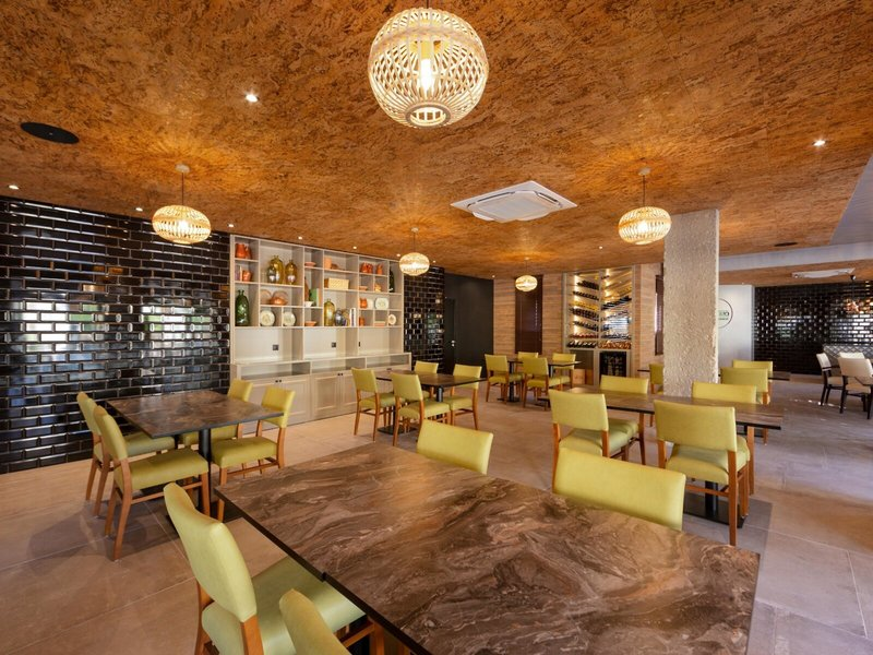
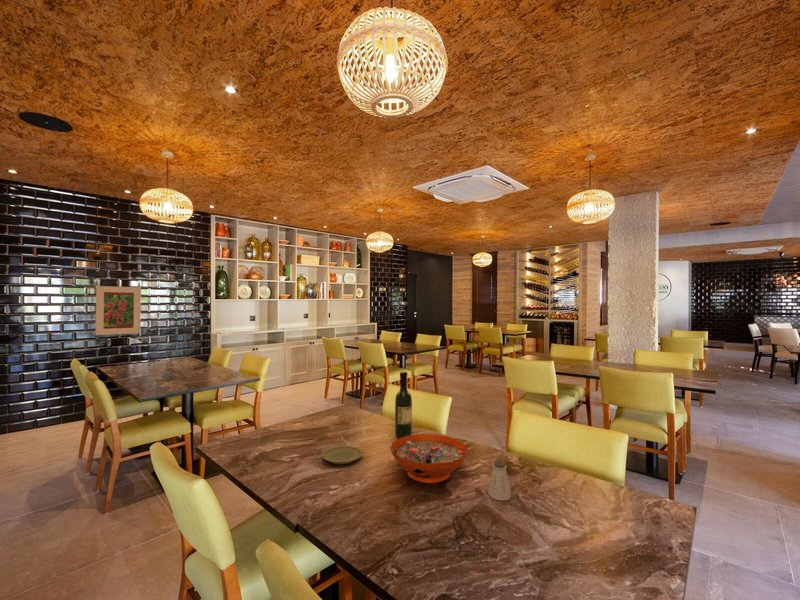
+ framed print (119, 310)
+ decorative bowl (428, 459)
+ plate (342, 456)
+ saltshaker (499, 479)
+ wine bottle (403, 404)
